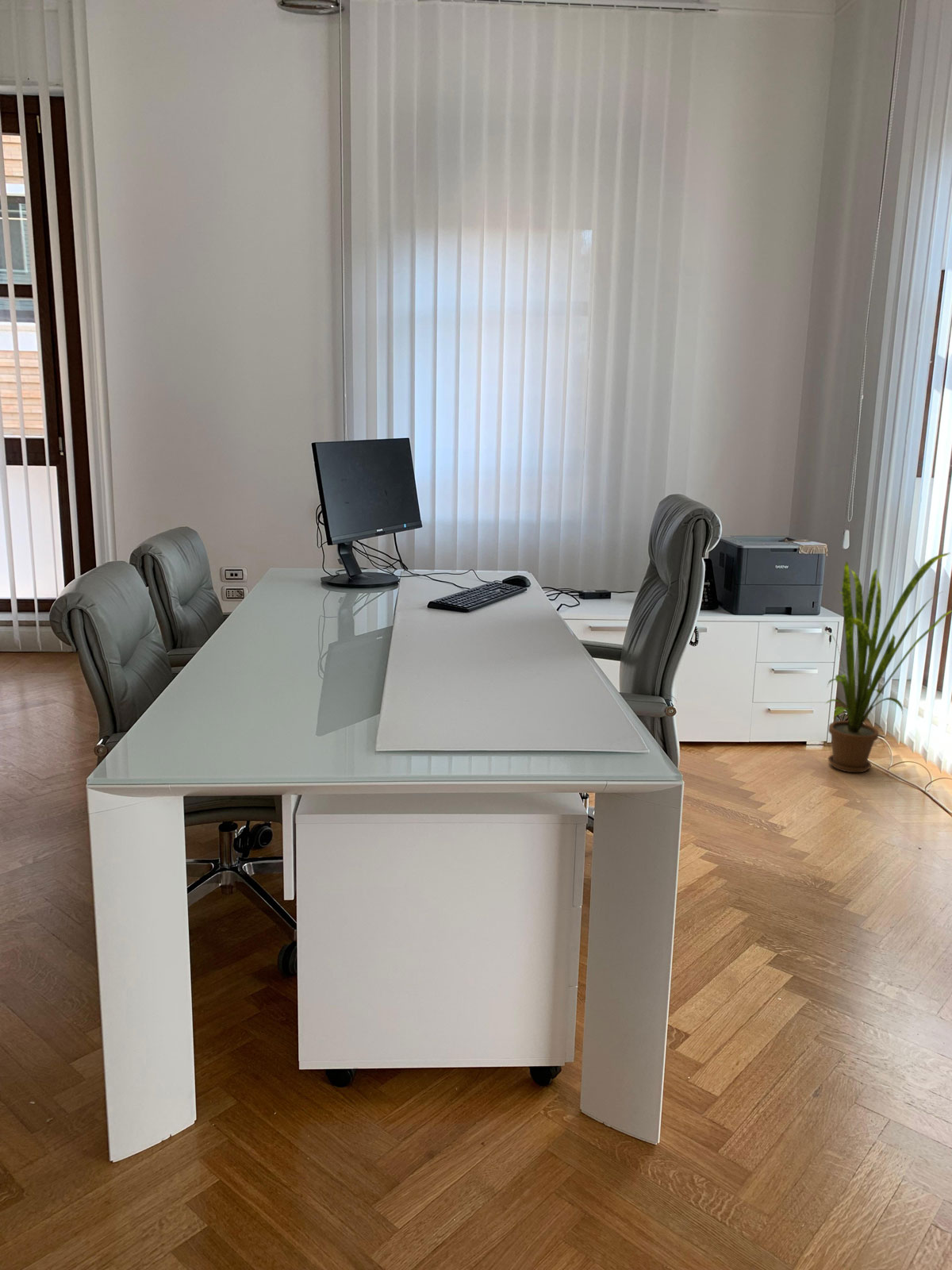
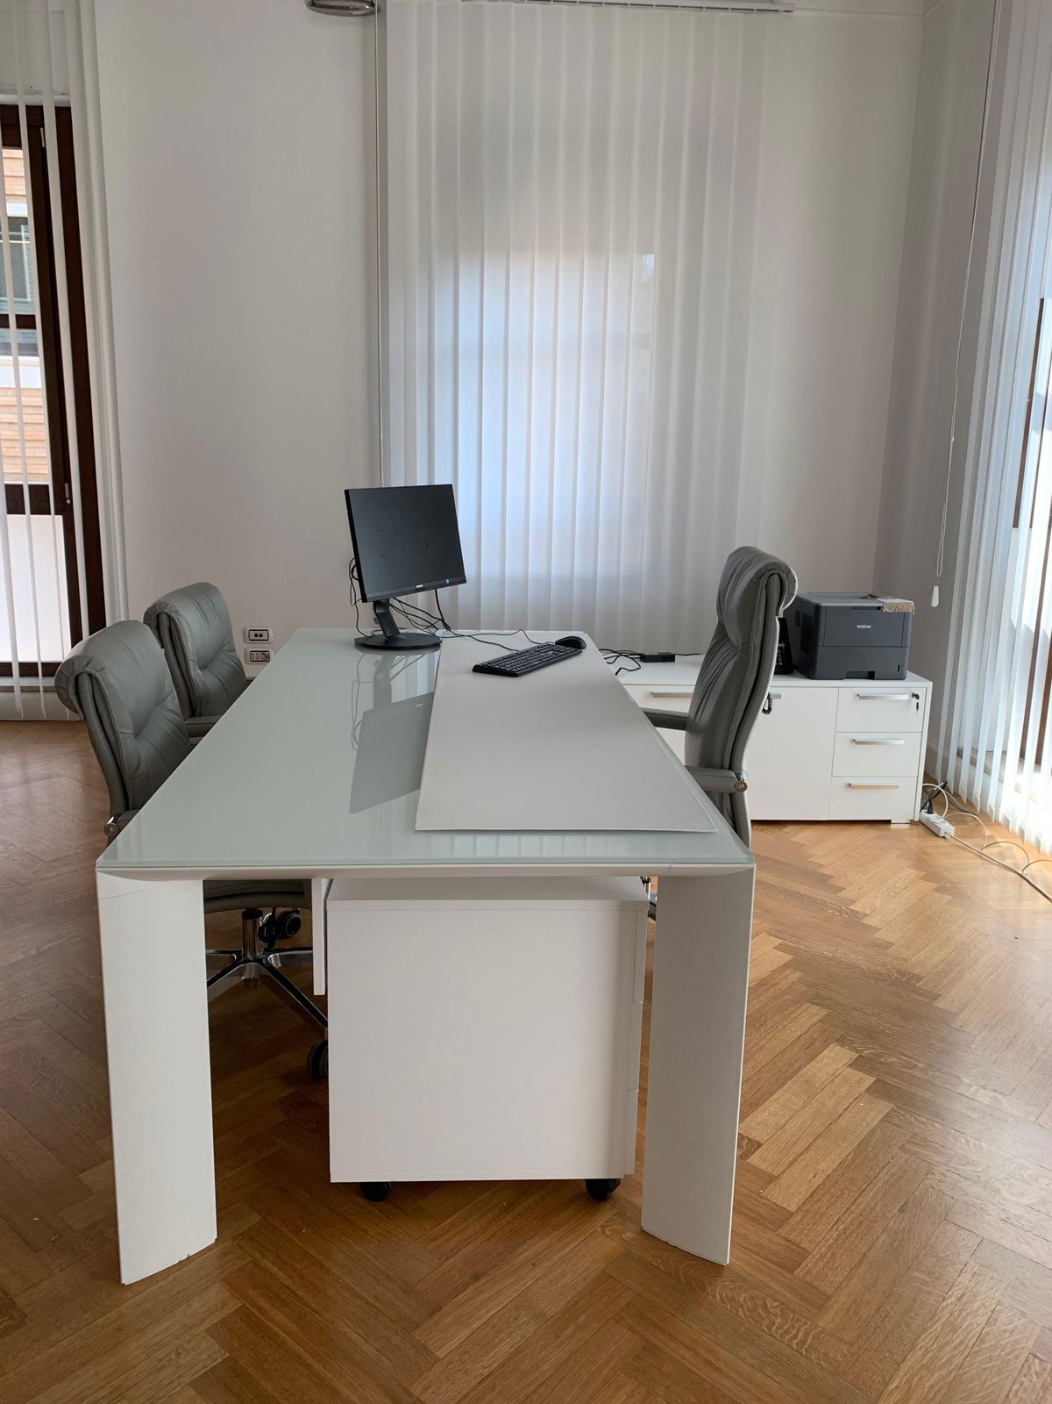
- house plant (870, 660)
